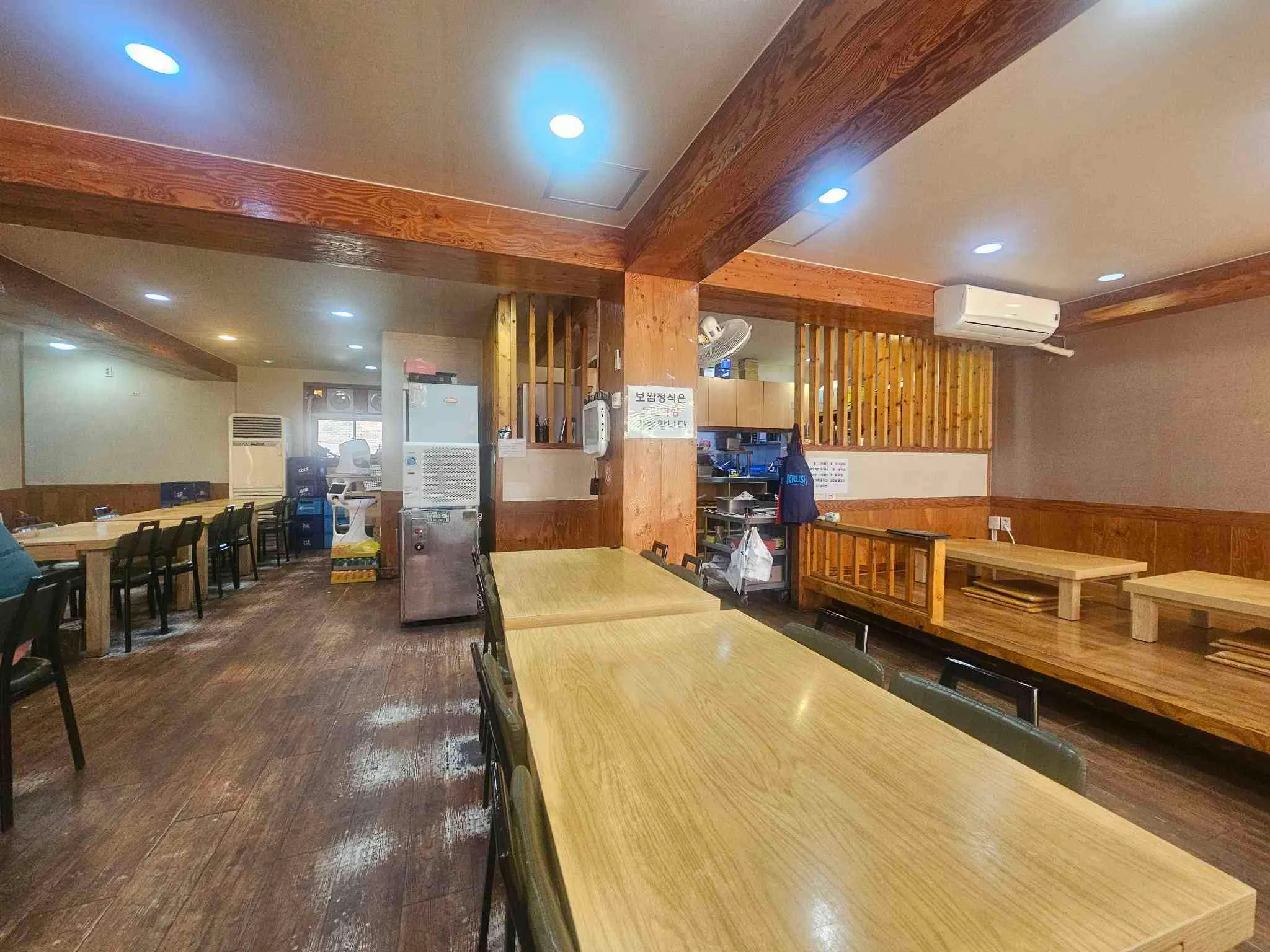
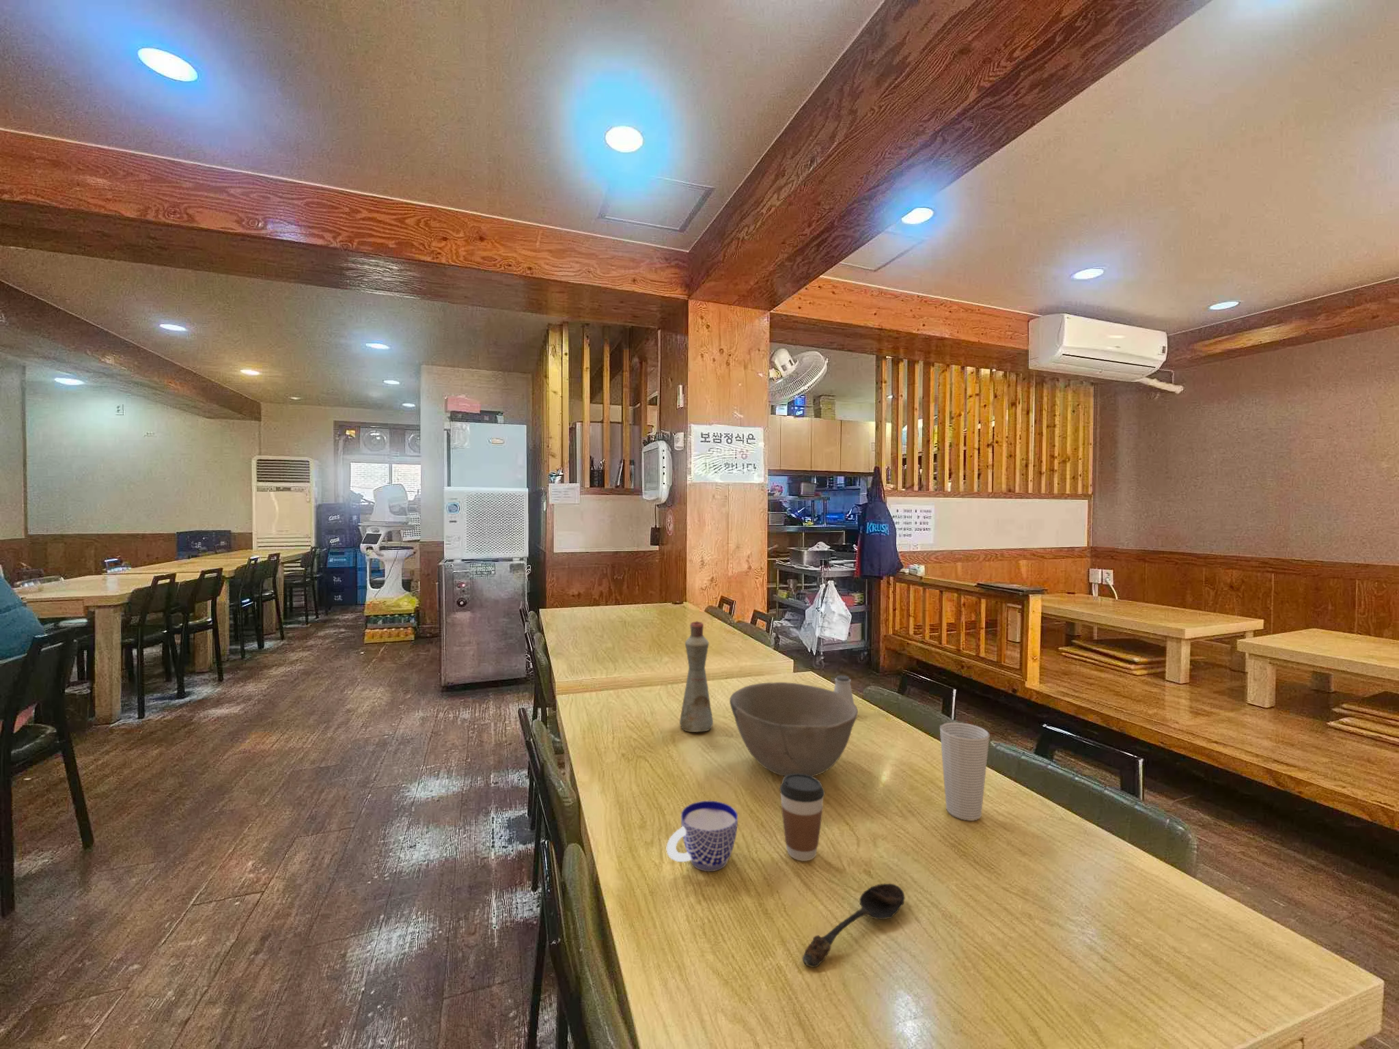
+ cup (964, 771)
+ spoon (854, 919)
+ cup (701, 840)
+ saltshaker (843, 694)
+ bowl (792, 733)
+ coffee cup (801, 817)
+ bottle (696, 673)
